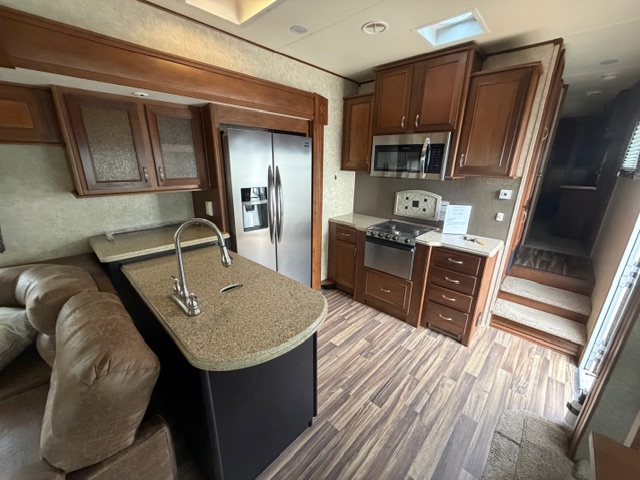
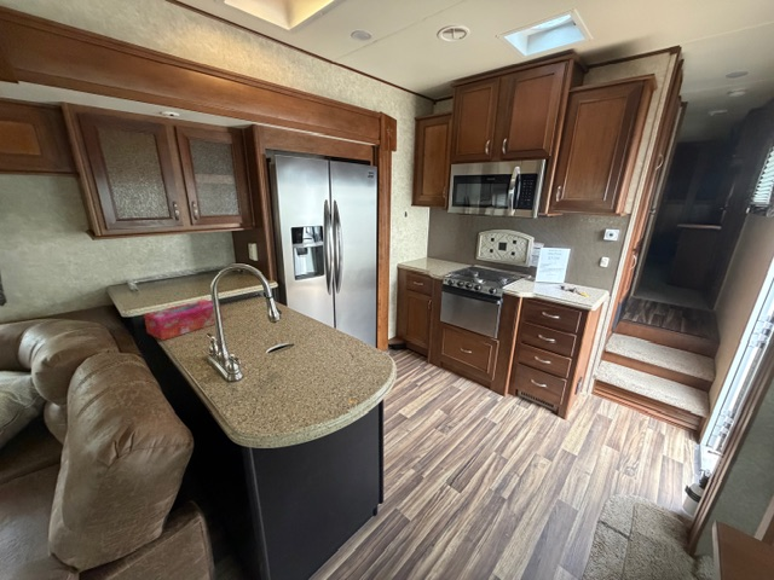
+ tissue box (185, 318)
